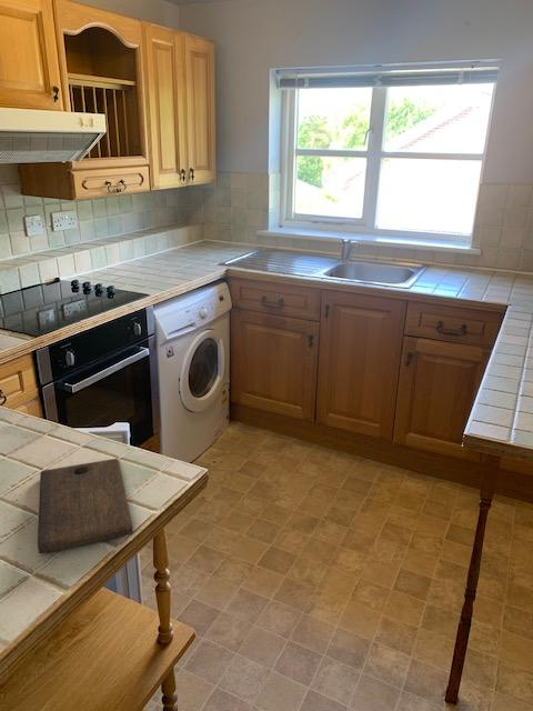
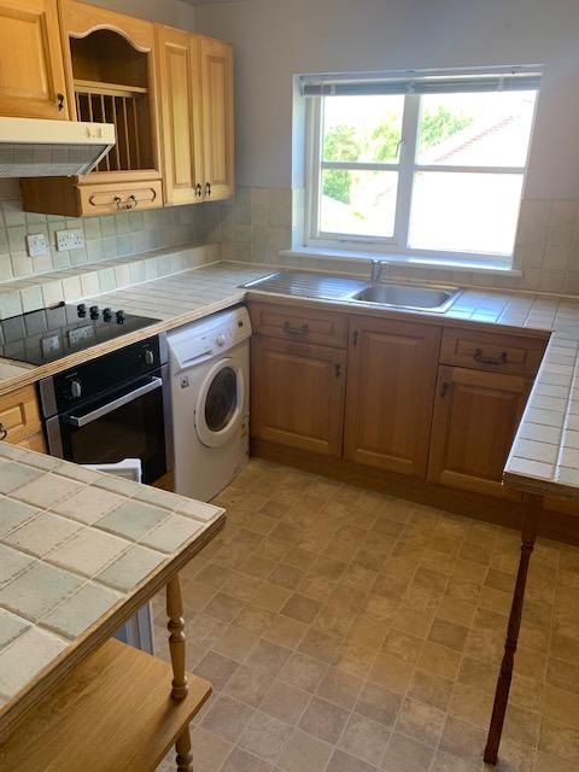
- cutting board (83, 500)
